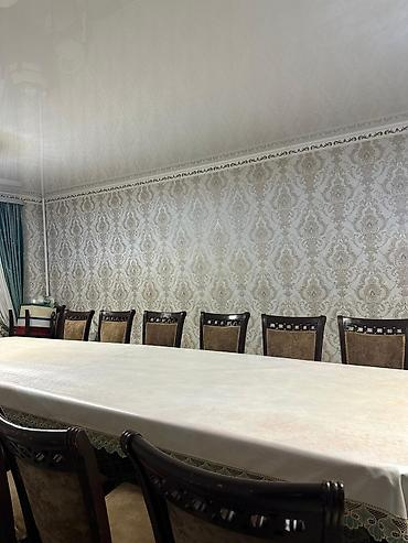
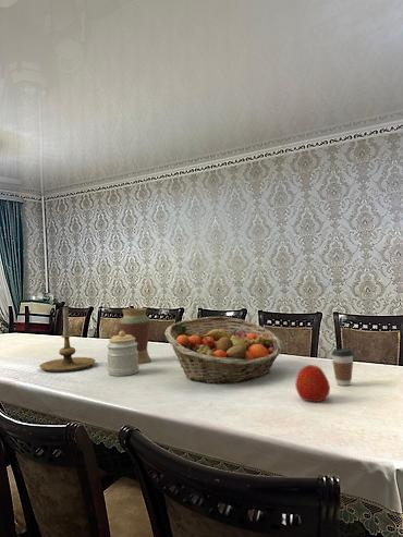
+ jar (122, 351)
+ apple (312, 381)
+ fruit basket (224, 346)
+ coffee cup (342, 366)
+ vase (135, 334)
+ candle holder (66, 335)
